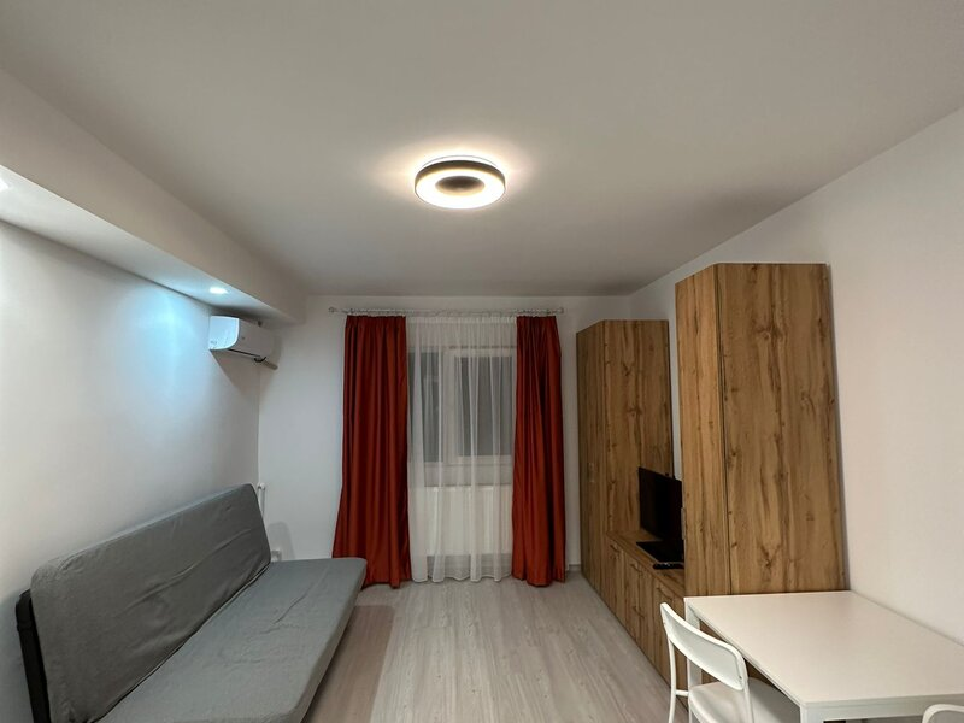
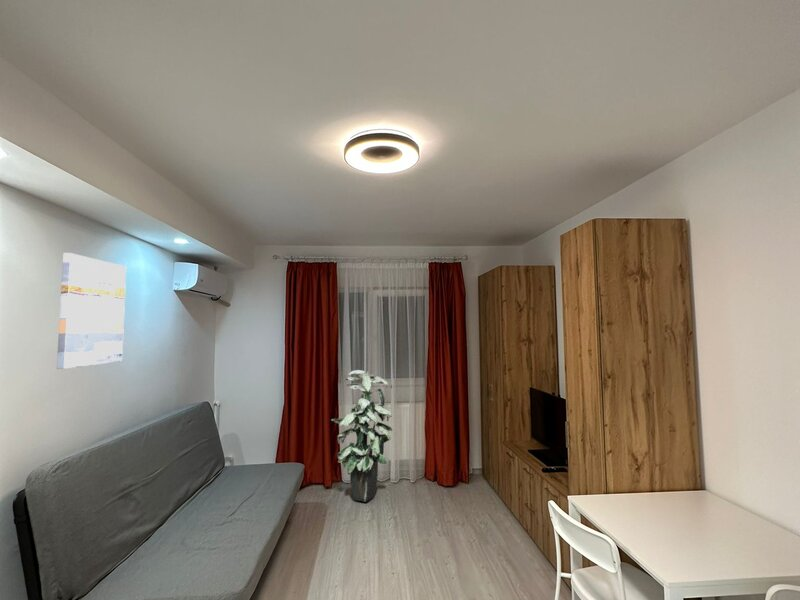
+ wall art (95, 312)
+ indoor plant (362, 432)
